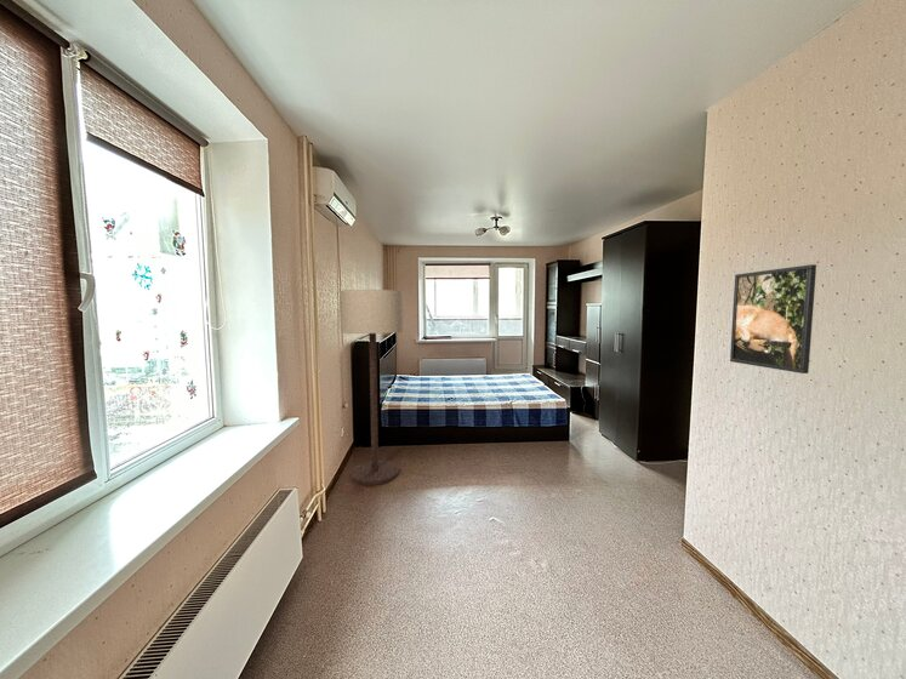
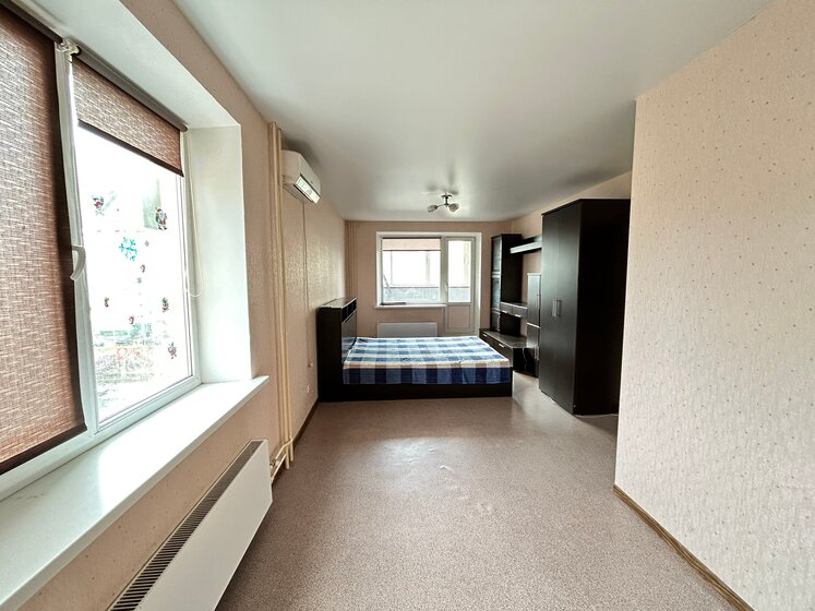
- floor lamp (372, 383)
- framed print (768, 319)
